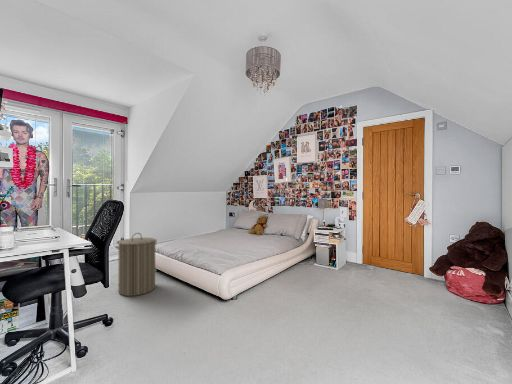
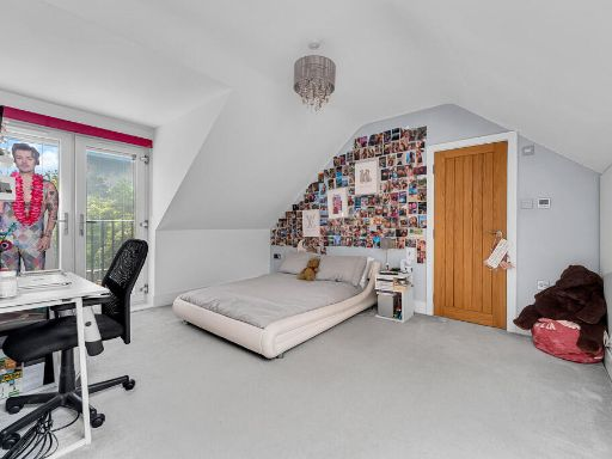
- laundry hamper (137, 261)
